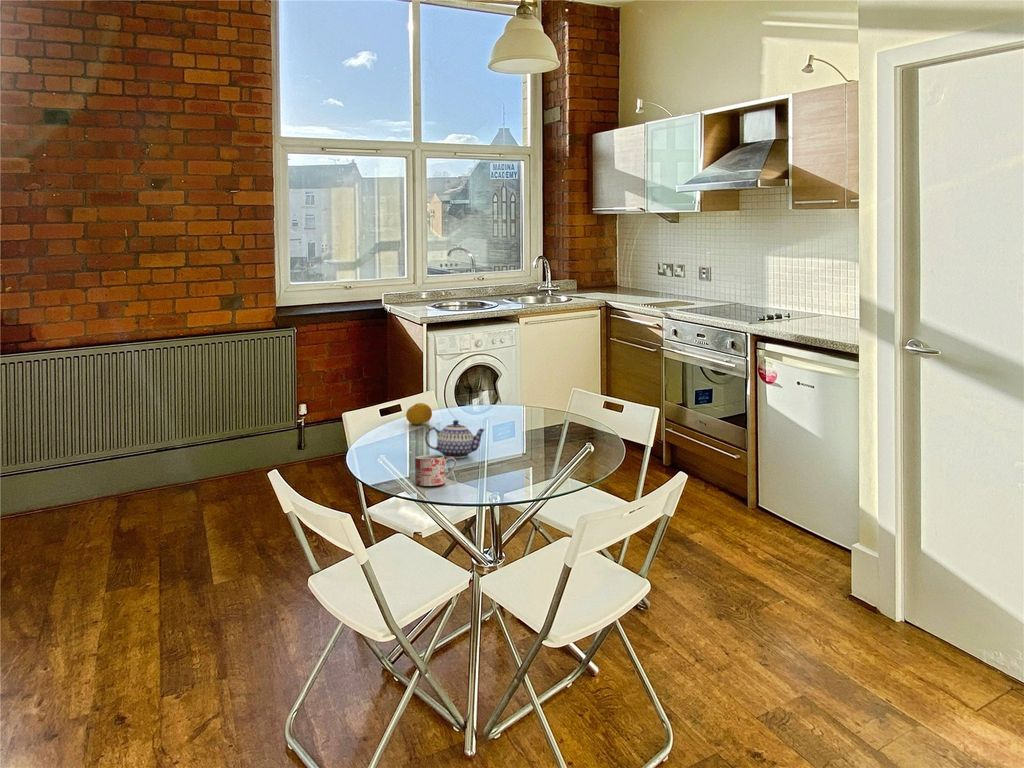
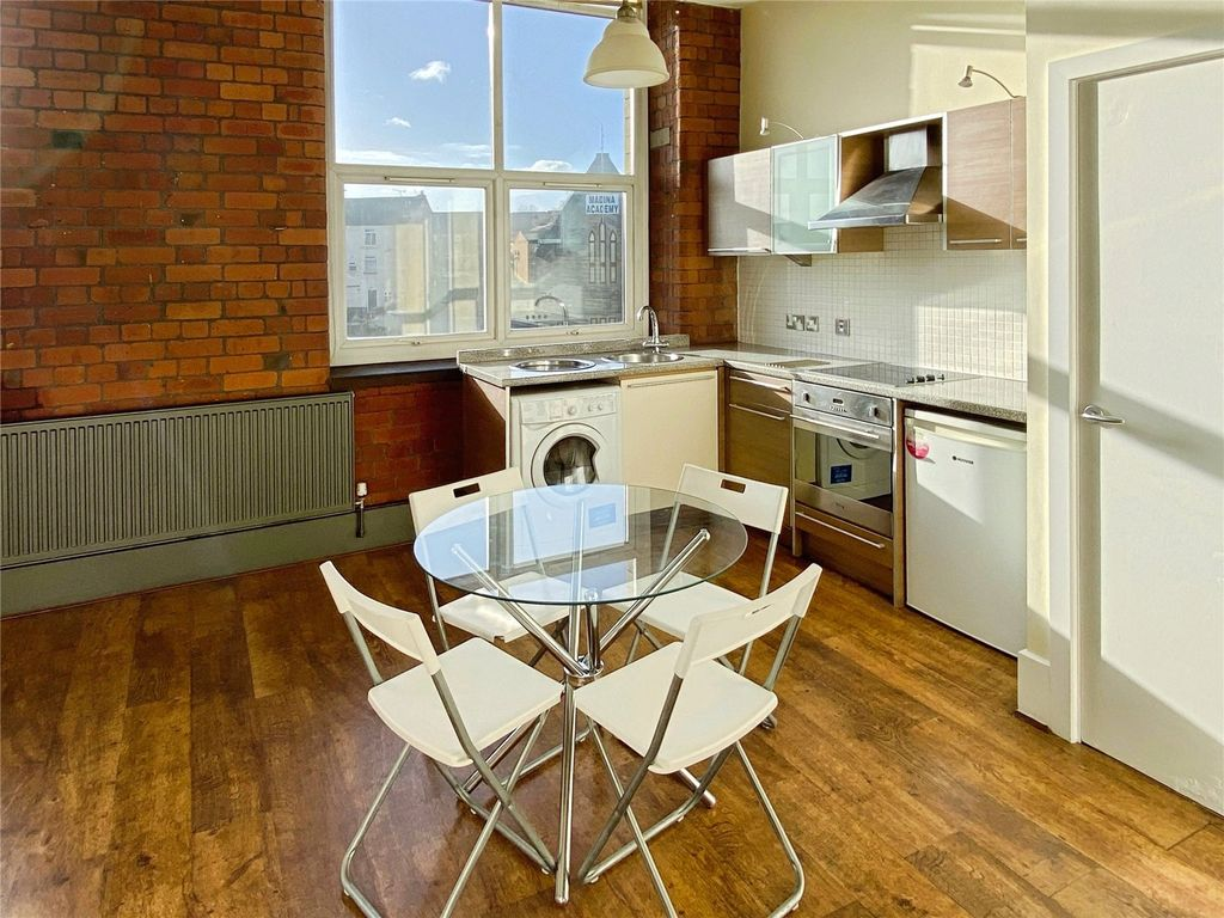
- fruit (419, 413)
- mug (435, 470)
- teapot (455, 438)
